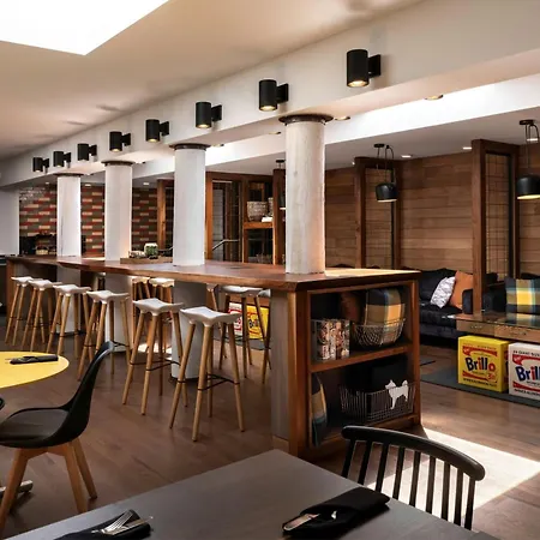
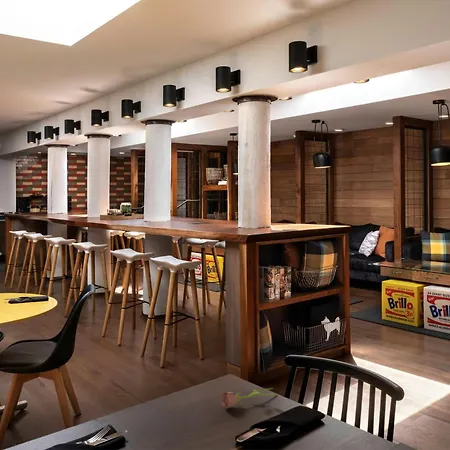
+ flower (254, 395)
